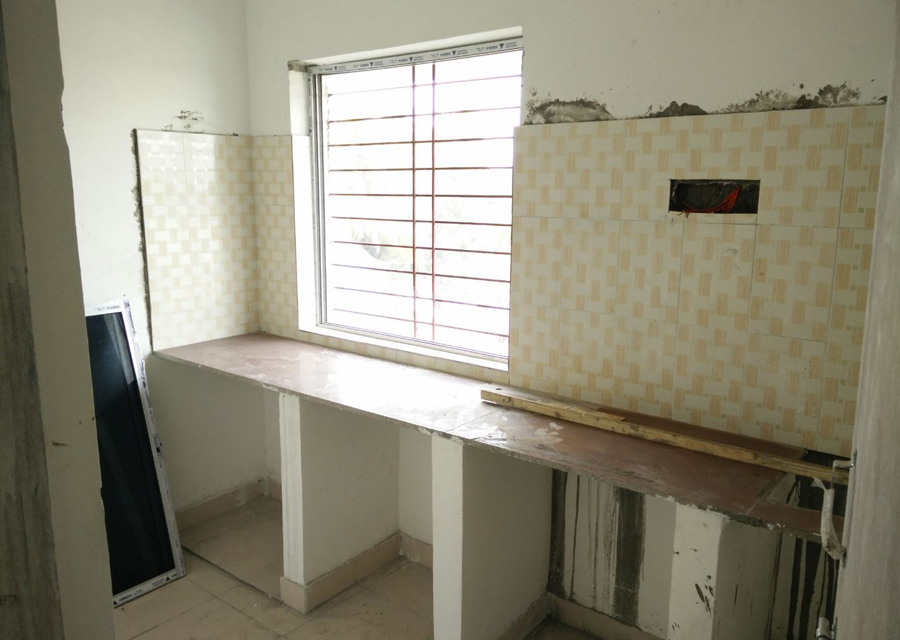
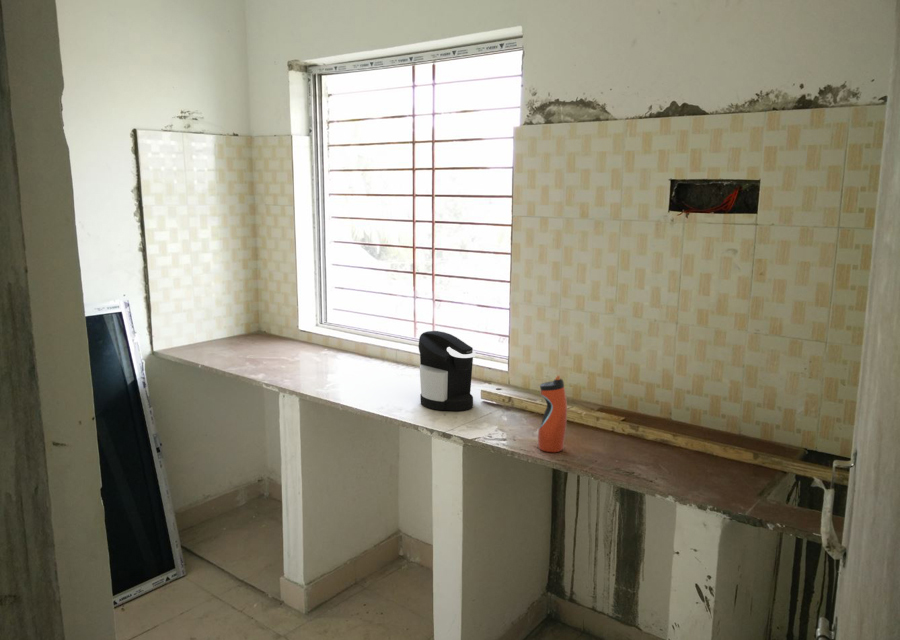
+ coffee maker (448, 369)
+ water bottle (552, 412)
